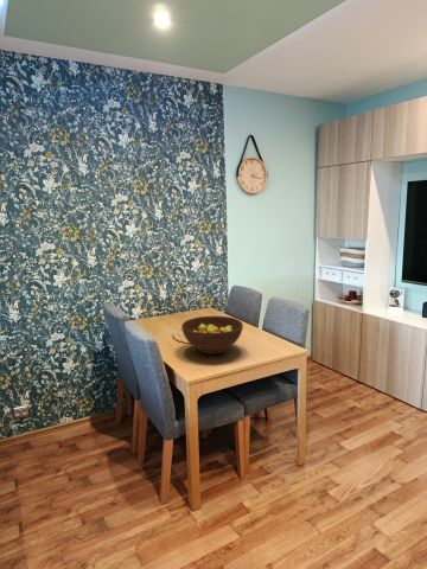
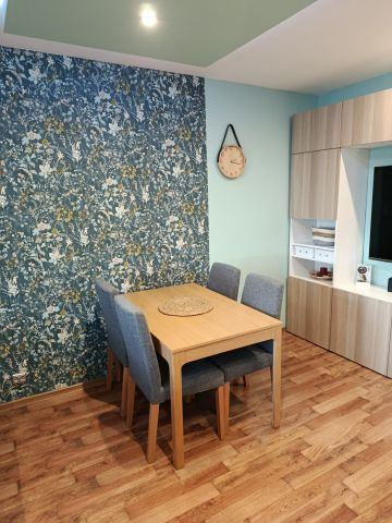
- fruit bowl (212, 337)
